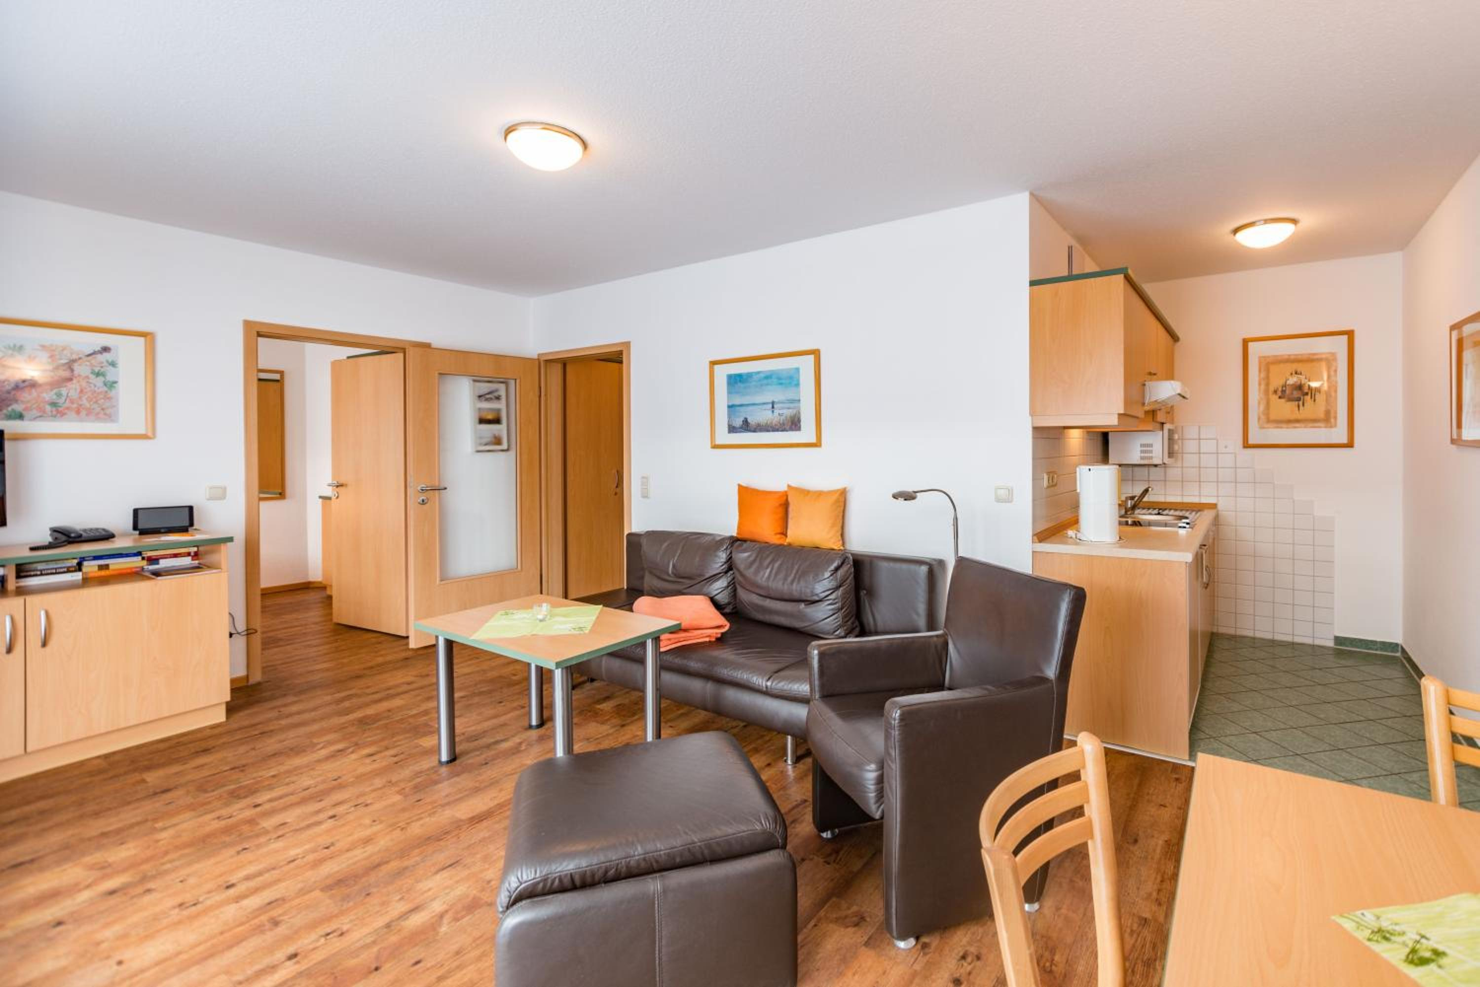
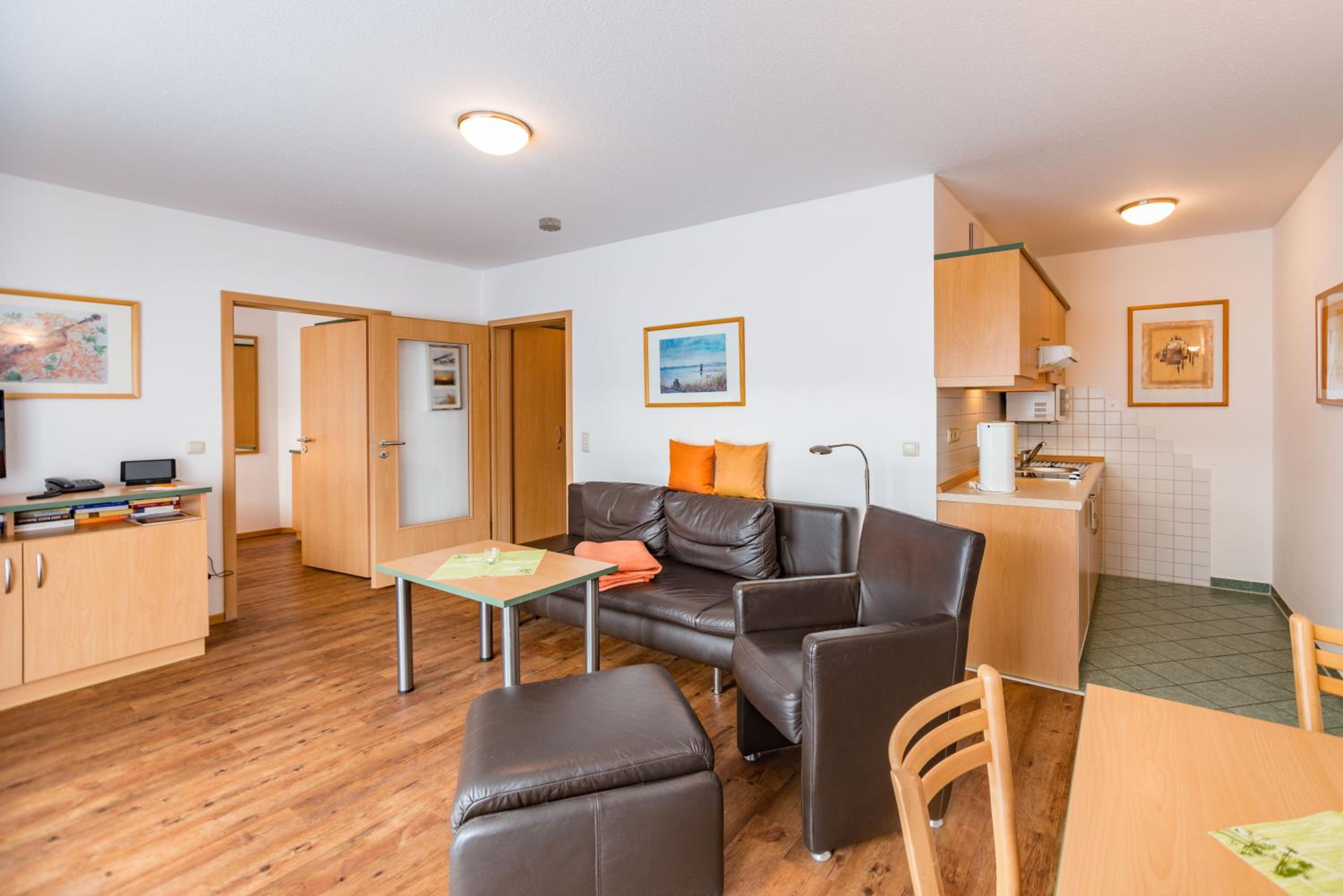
+ smoke detector (550, 224)
